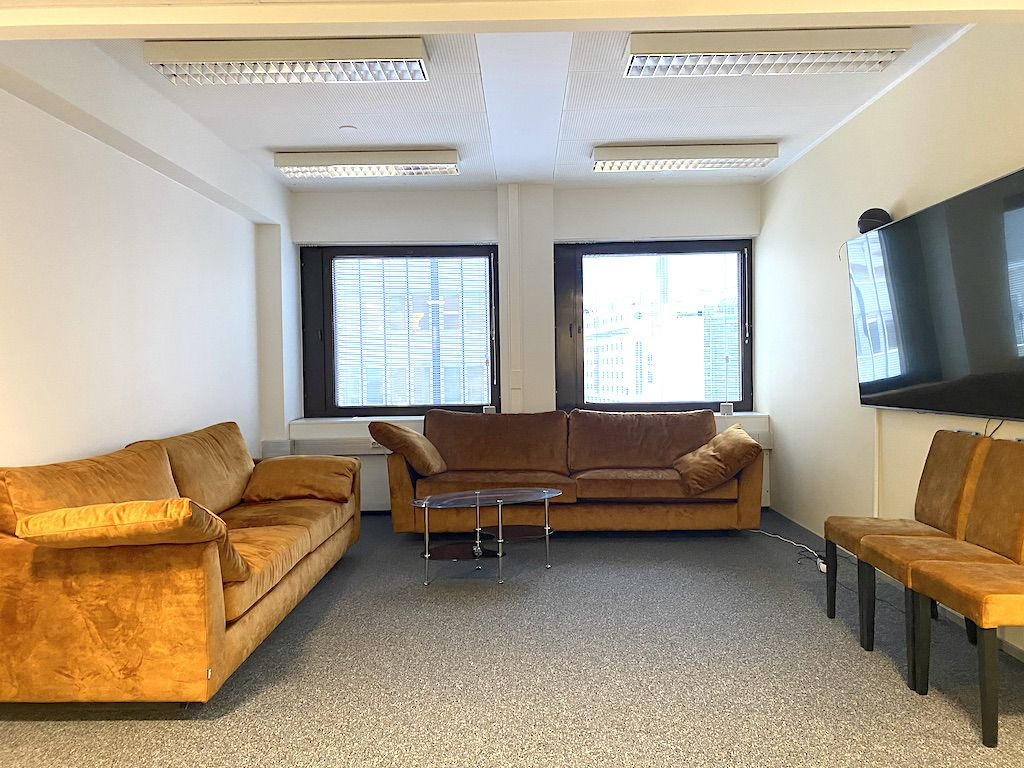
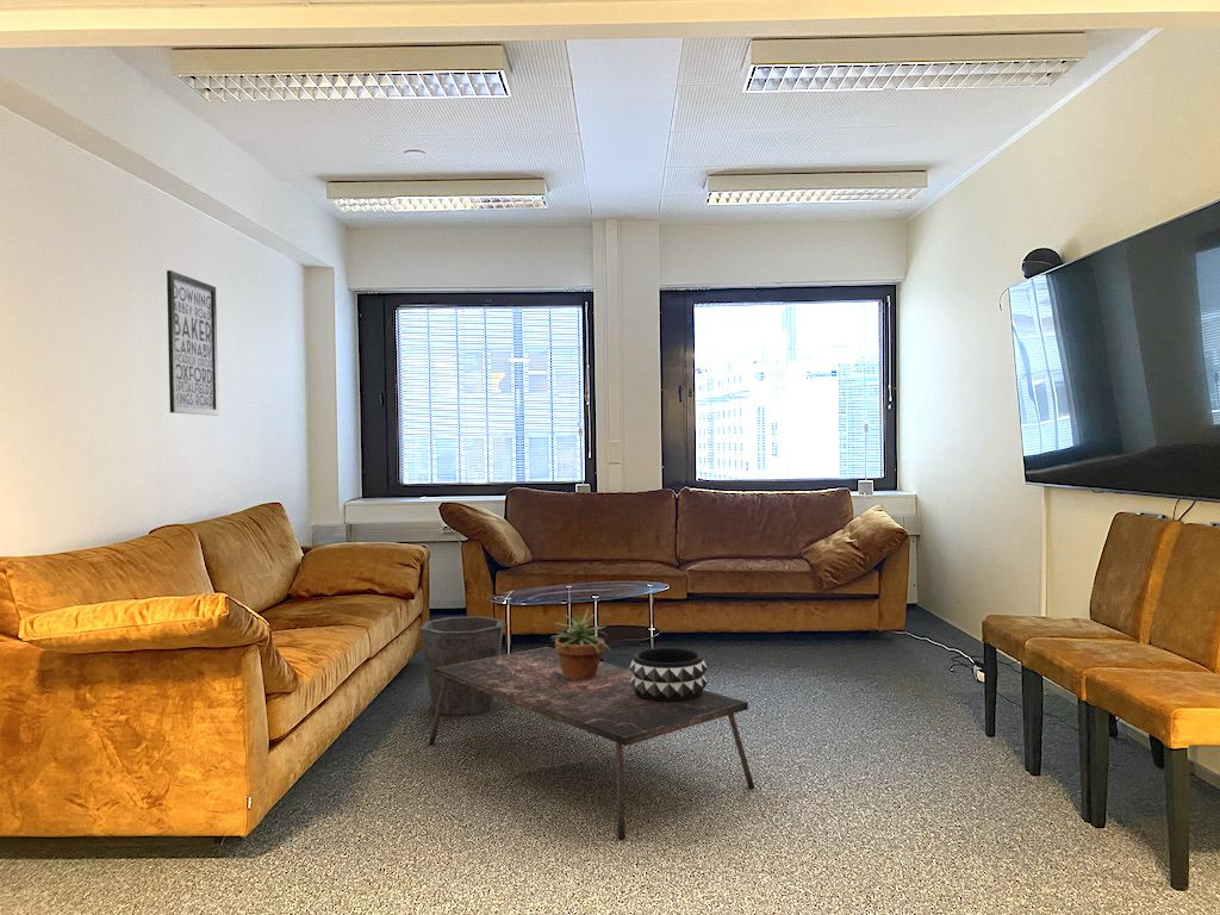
+ coffee table (579, 723)
+ decorative bowl (667, 673)
+ potted plant (581, 642)
+ waste bin (461, 662)
+ wall art (193, 347)
